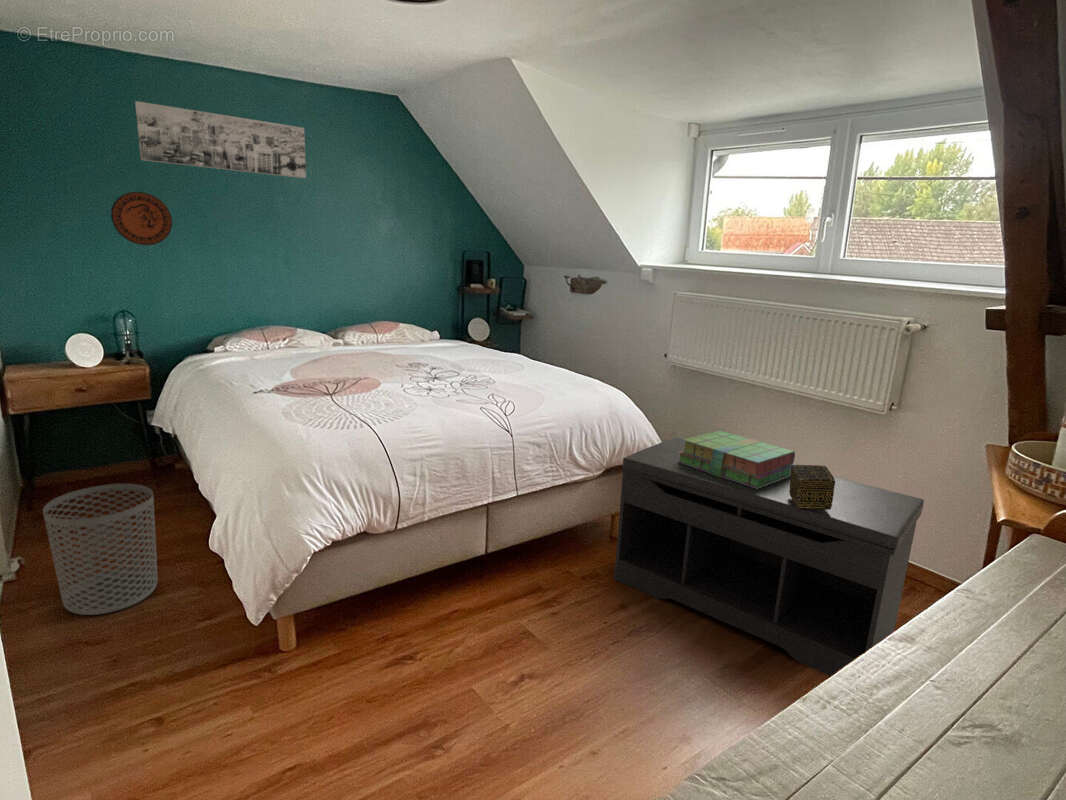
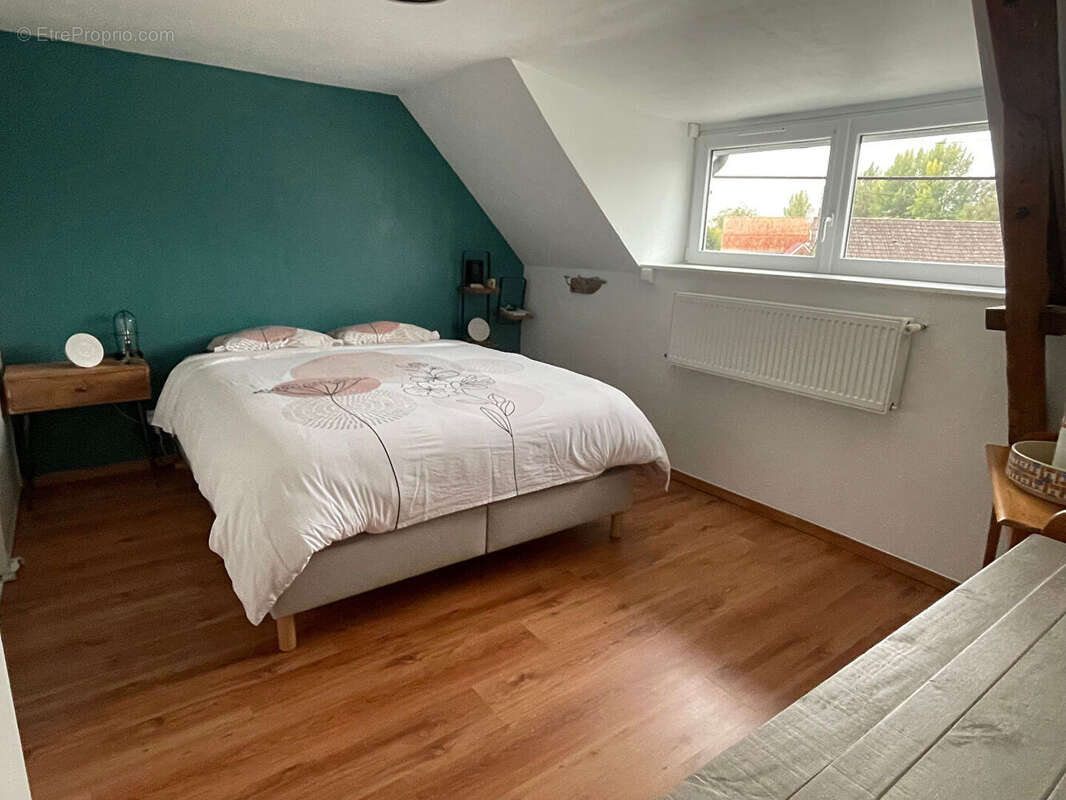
- bench (754, 541)
- decorative plate (142, 218)
- stack of books (736, 456)
- decorative box (811, 487)
- wall art (227, 142)
- waste bin (106, 548)
